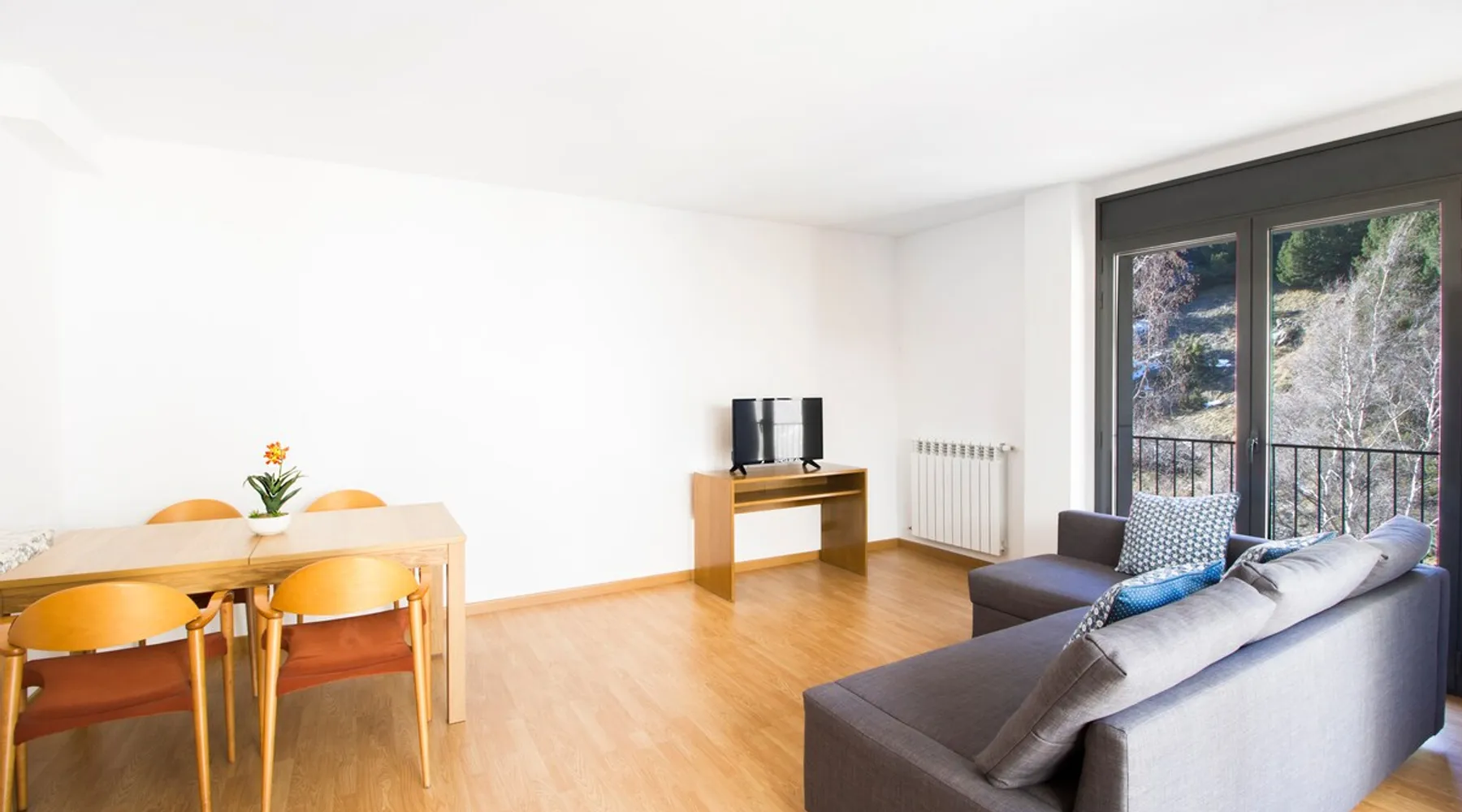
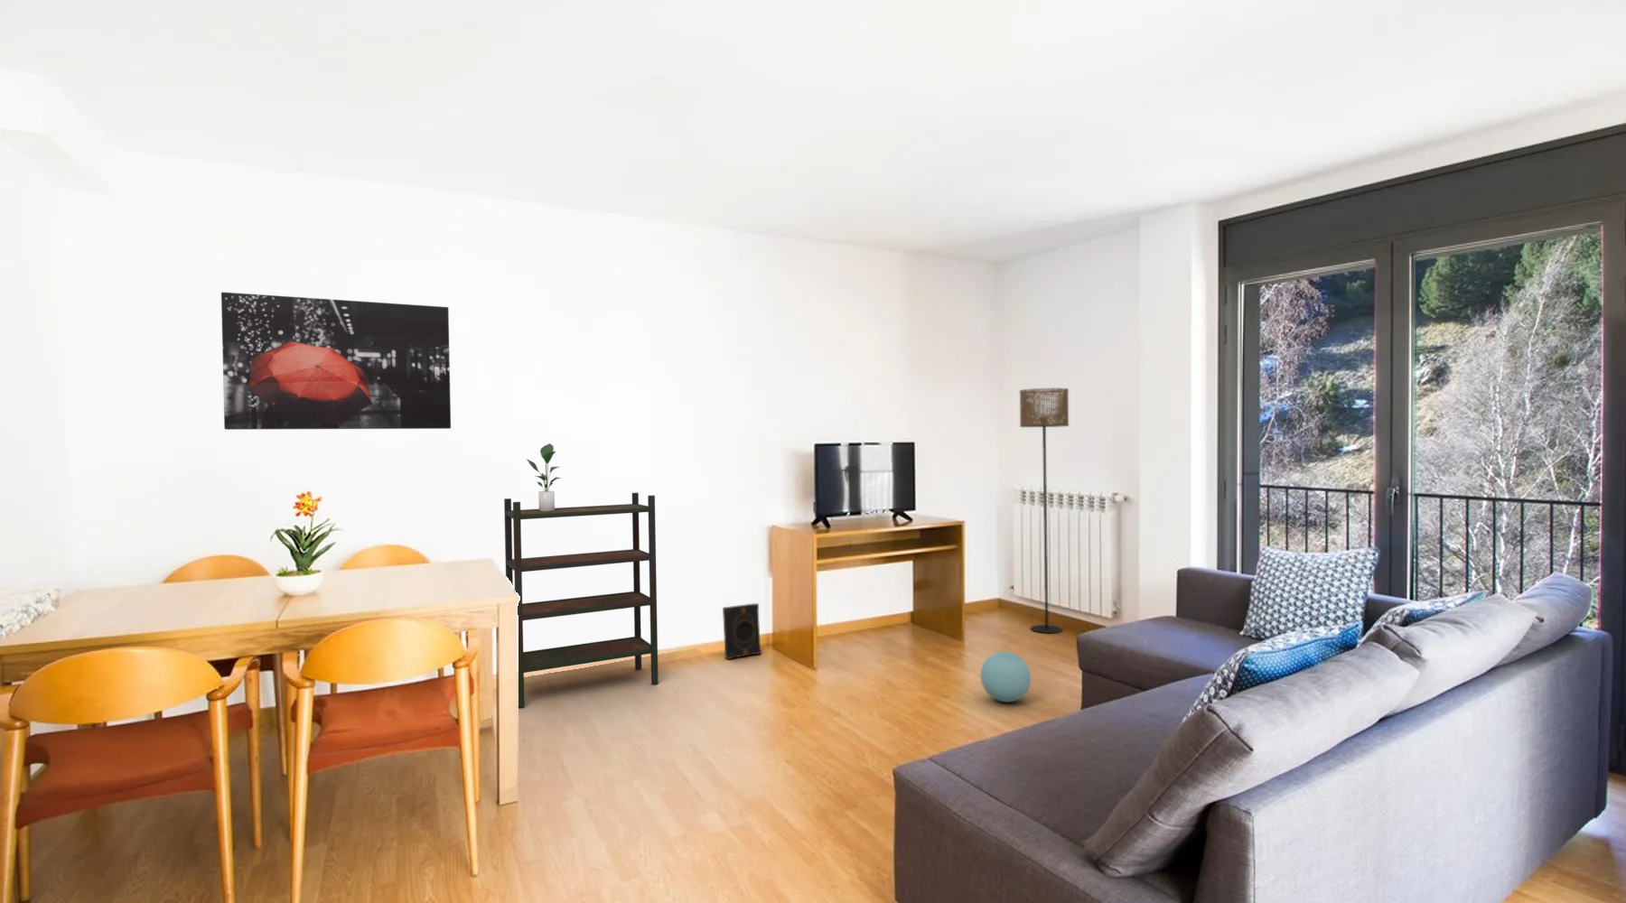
+ bookshelf (582, 597)
+ ball (1005, 676)
+ potted plant (544, 476)
+ speaker (742, 631)
+ wall art (344, 365)
+ floor lamp (1045, 509)
